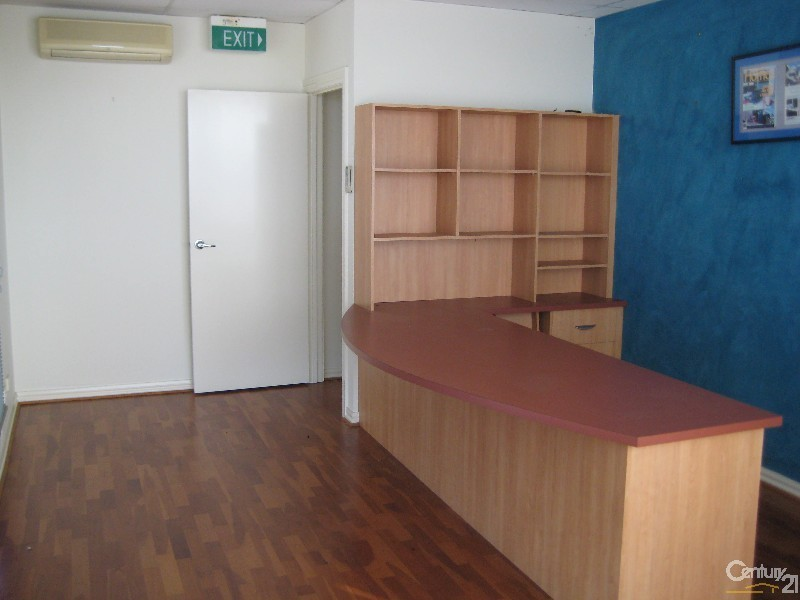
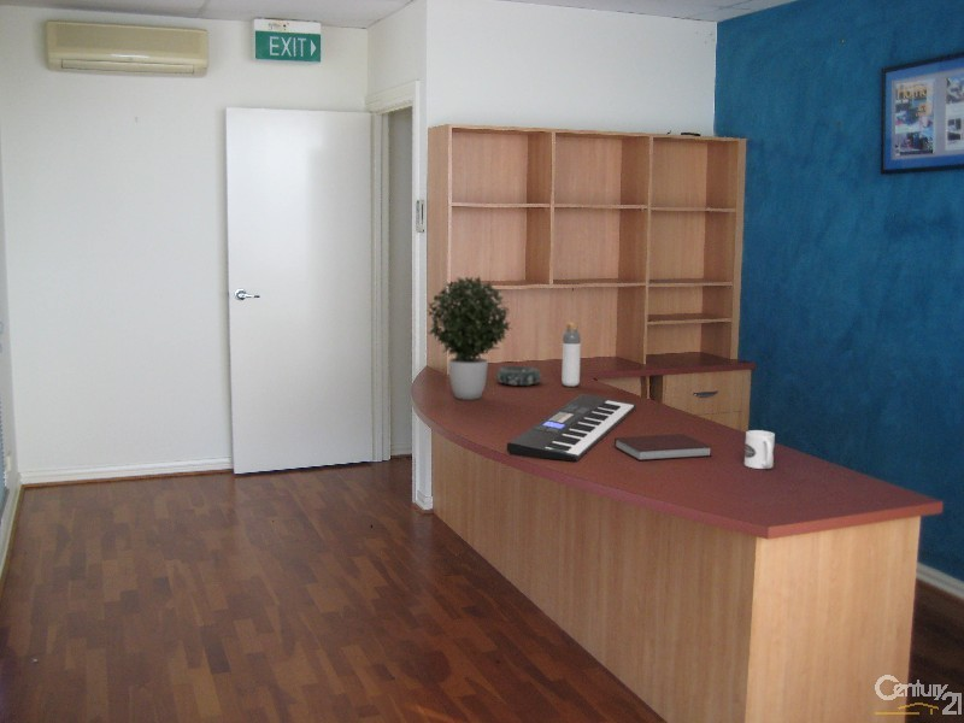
+ mug (762, 451)
+ decorative bowl (518, 376)
+ keyboard (578, 422)
+ notebook (662, 446)
+ bottle (571, 354)
+ potted plant (468, 337)
